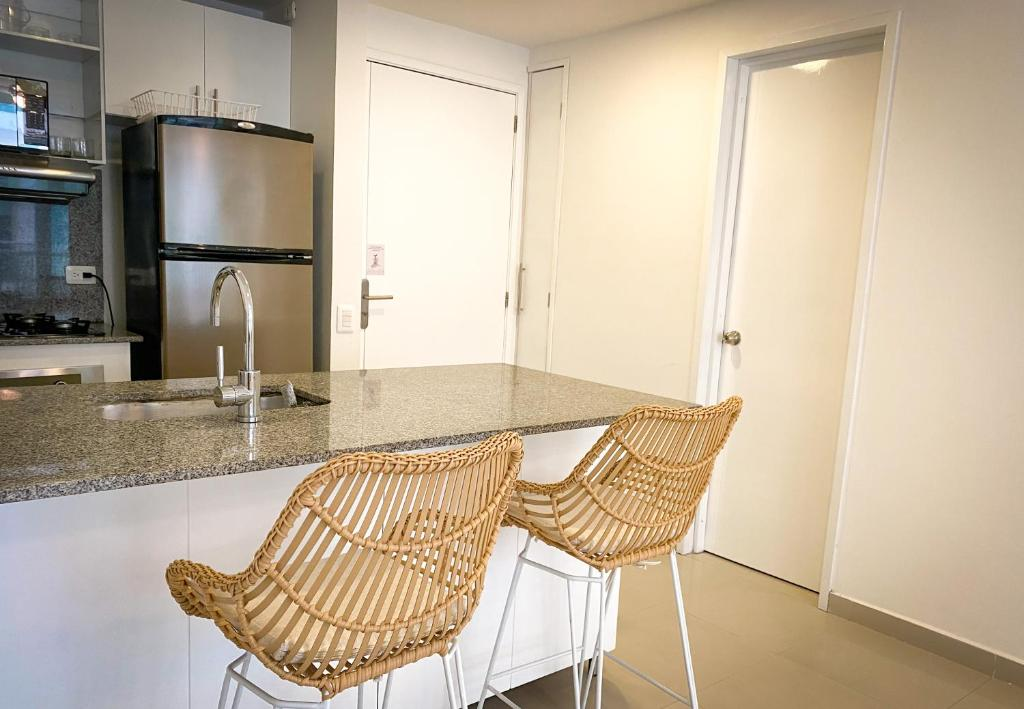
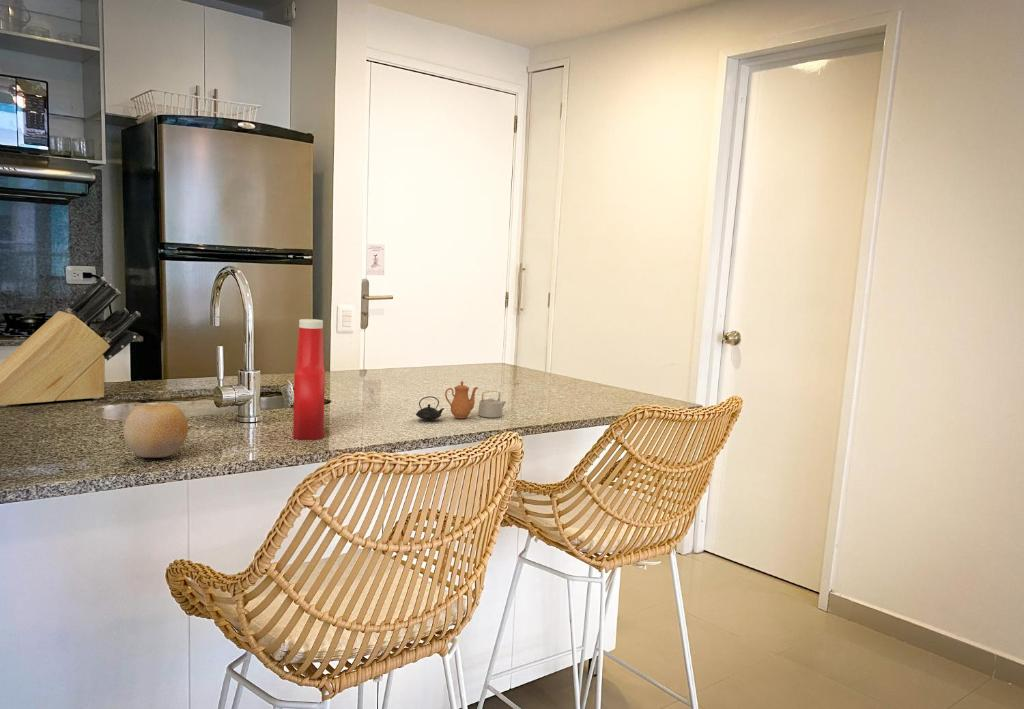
+ fruit (156, 430)
+ teapot (463, 399)
+ knife block (61, 337)
+ soap bottle (309, 376)
